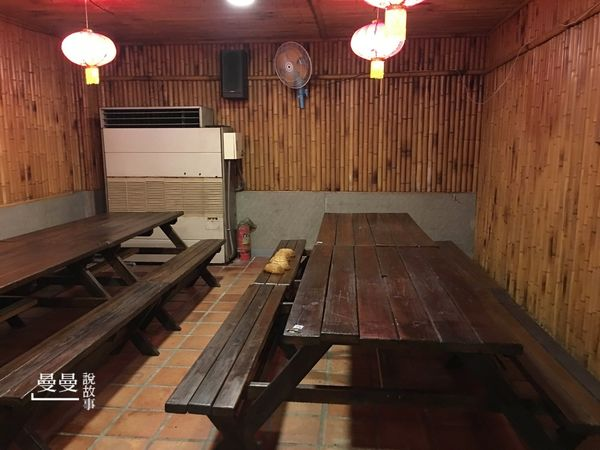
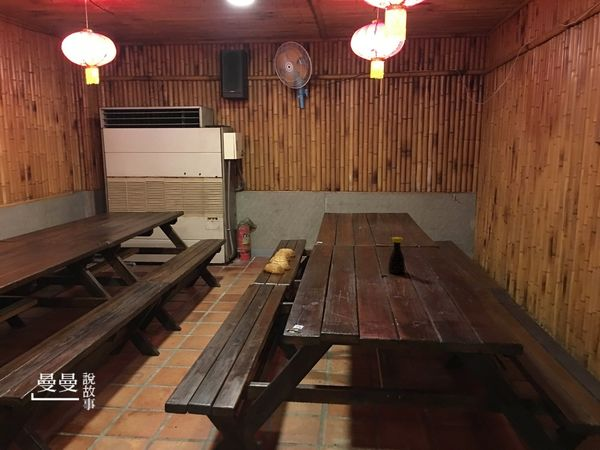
+ bottle (396, 254)
